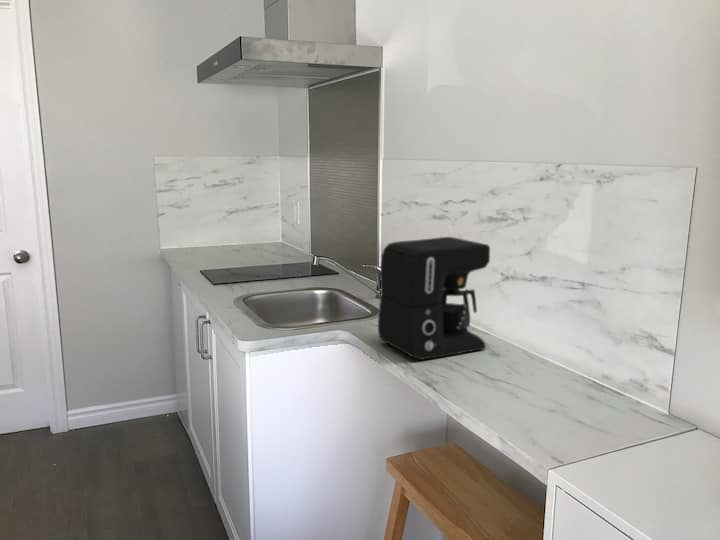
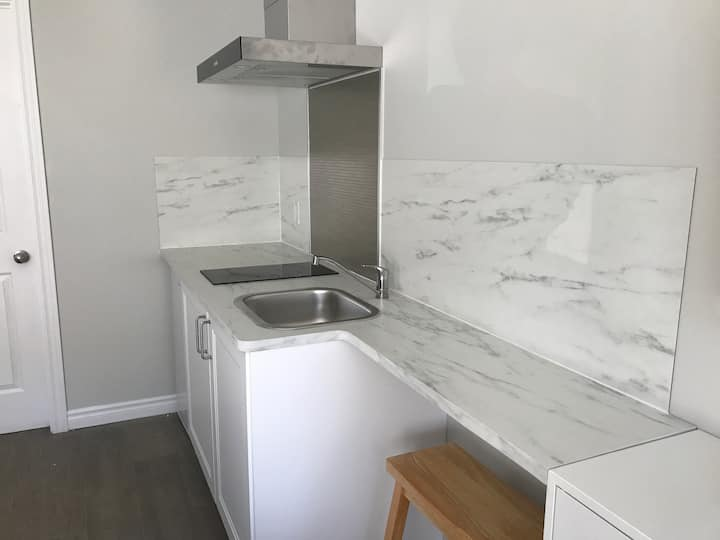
- coffee maker (438, 295)
